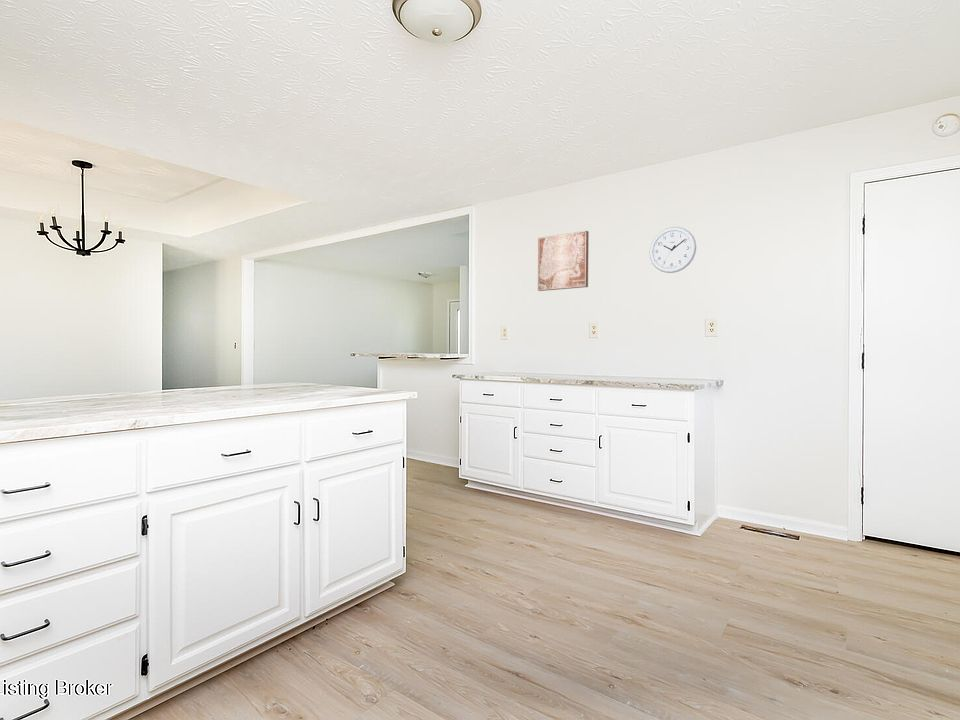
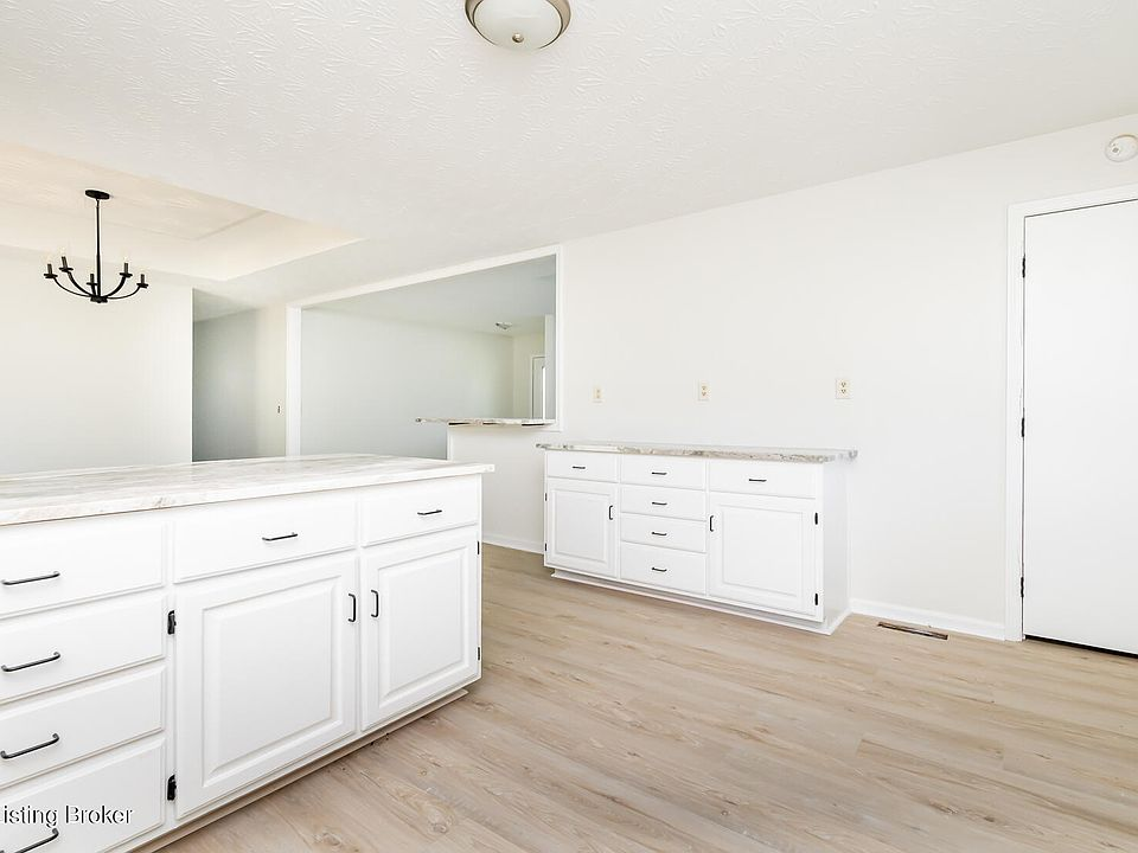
- wall clock (671, 249)
- wall art (562, 261)
